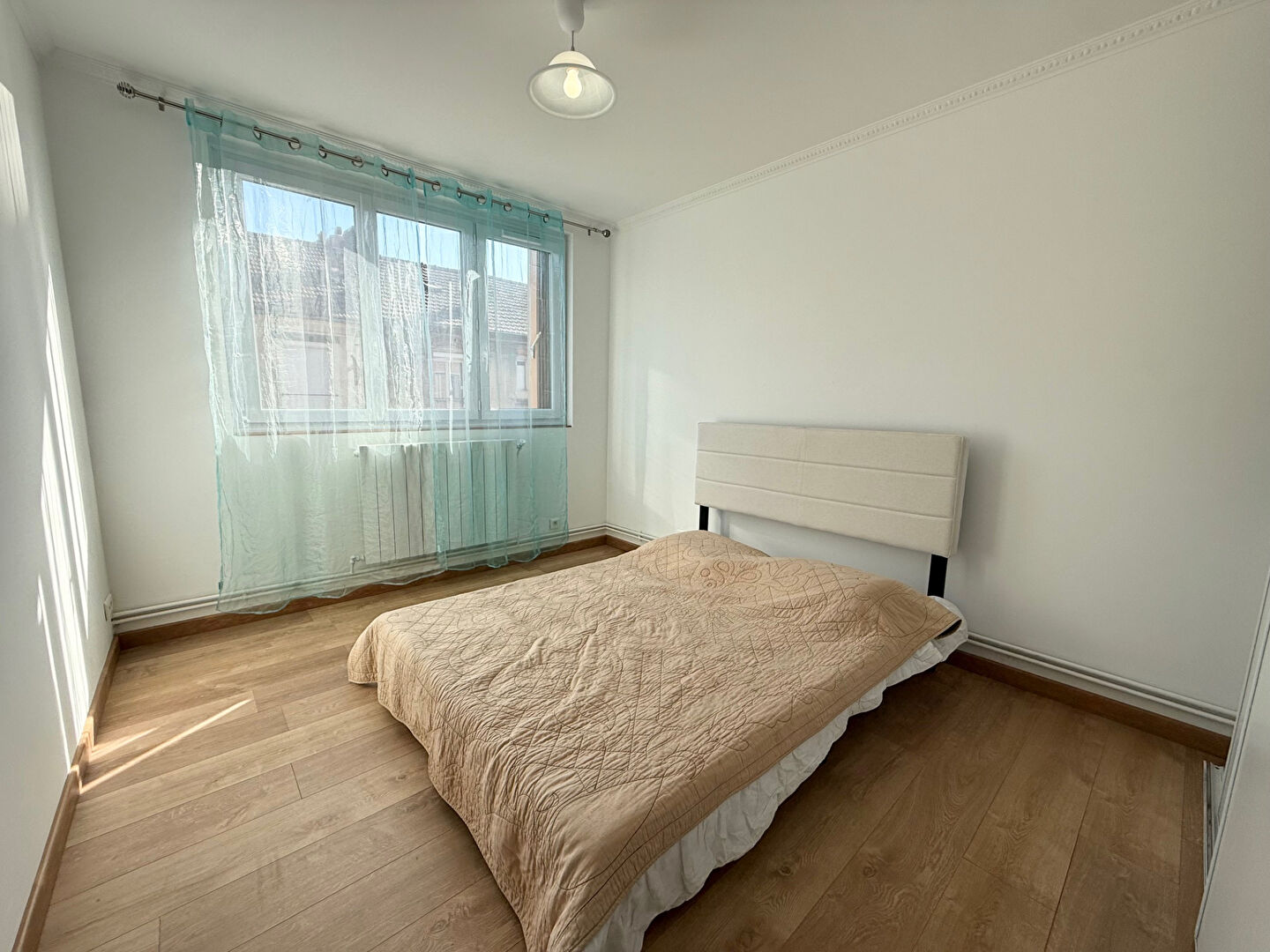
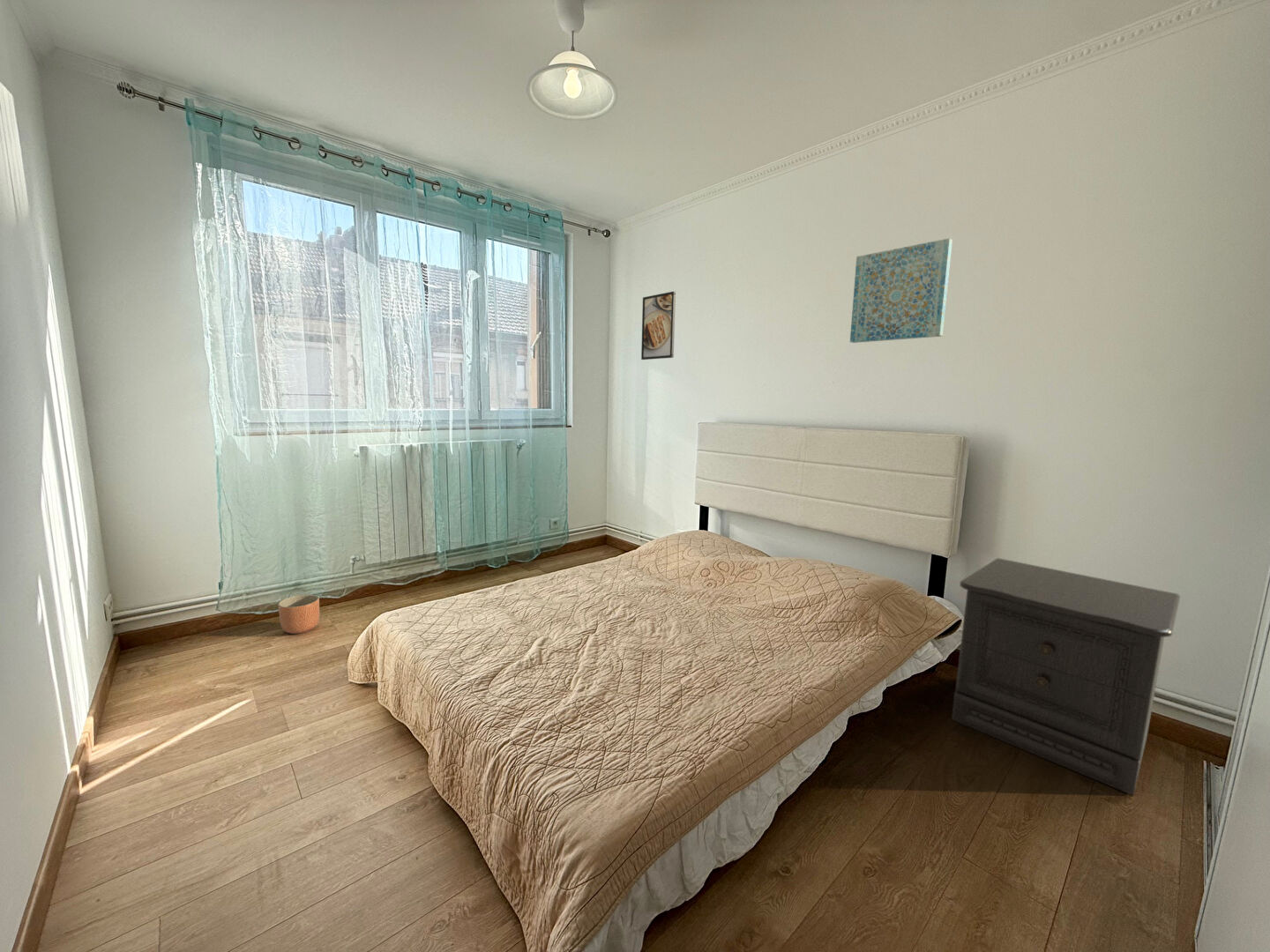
+ nightstand (1056, 659)
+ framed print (657, 326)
+ wall art (897, 294)
+ planter (300, 615)
